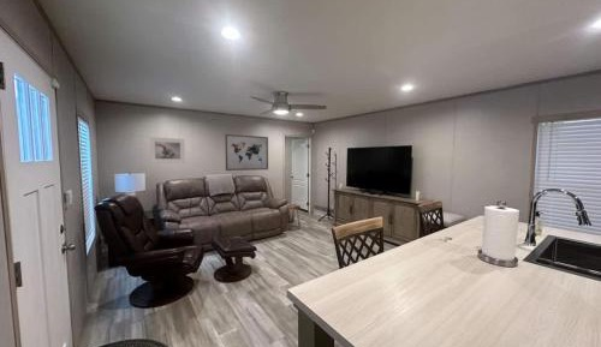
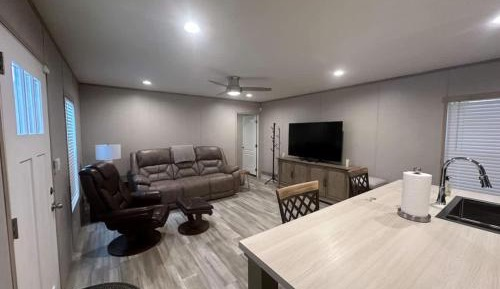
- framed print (167, 150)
- wall art (248, 152)
